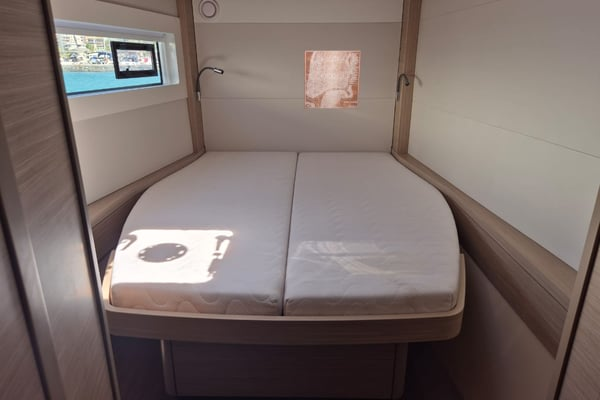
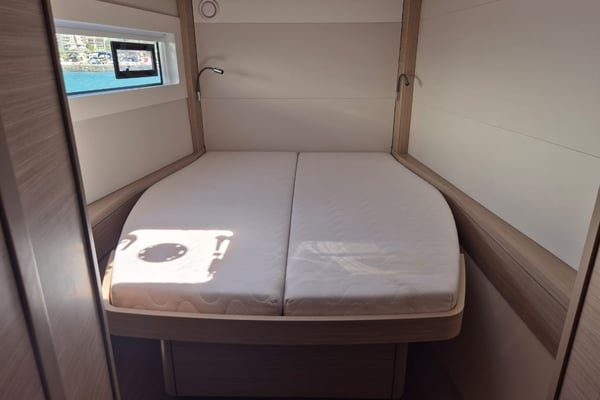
- wall art (331, 80)
